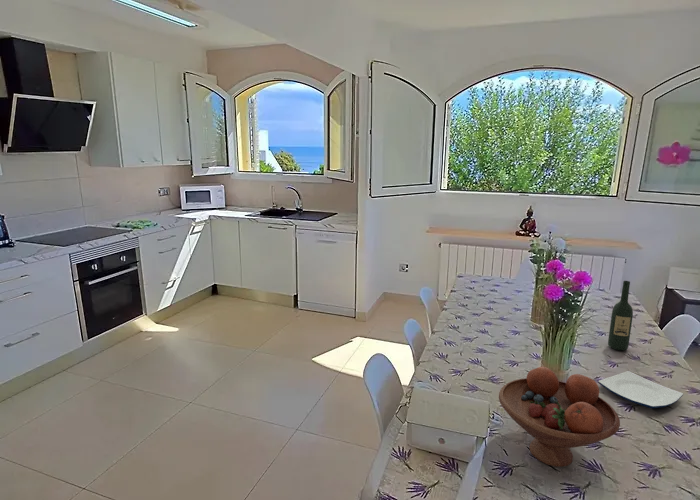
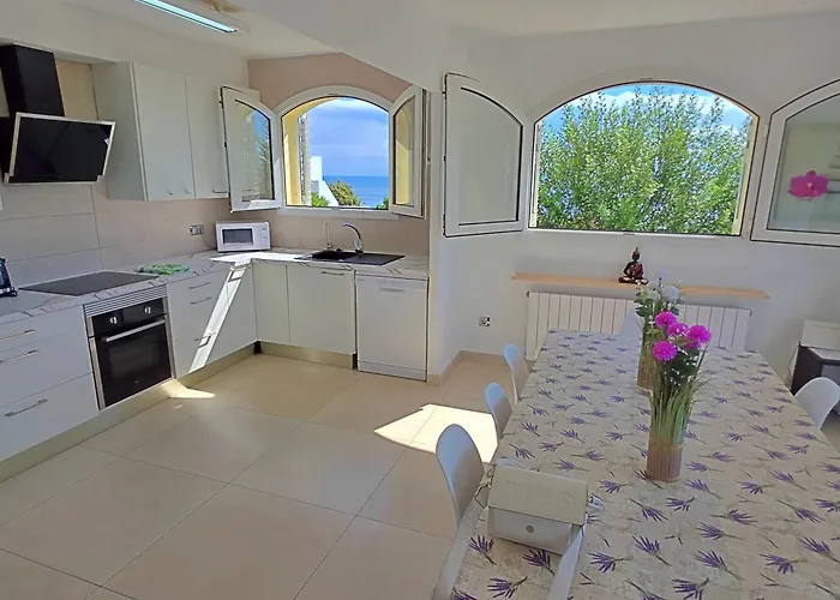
- fruit bowl (554, 419)
- plate (639, 390)
- wine bottle (622, 315)
